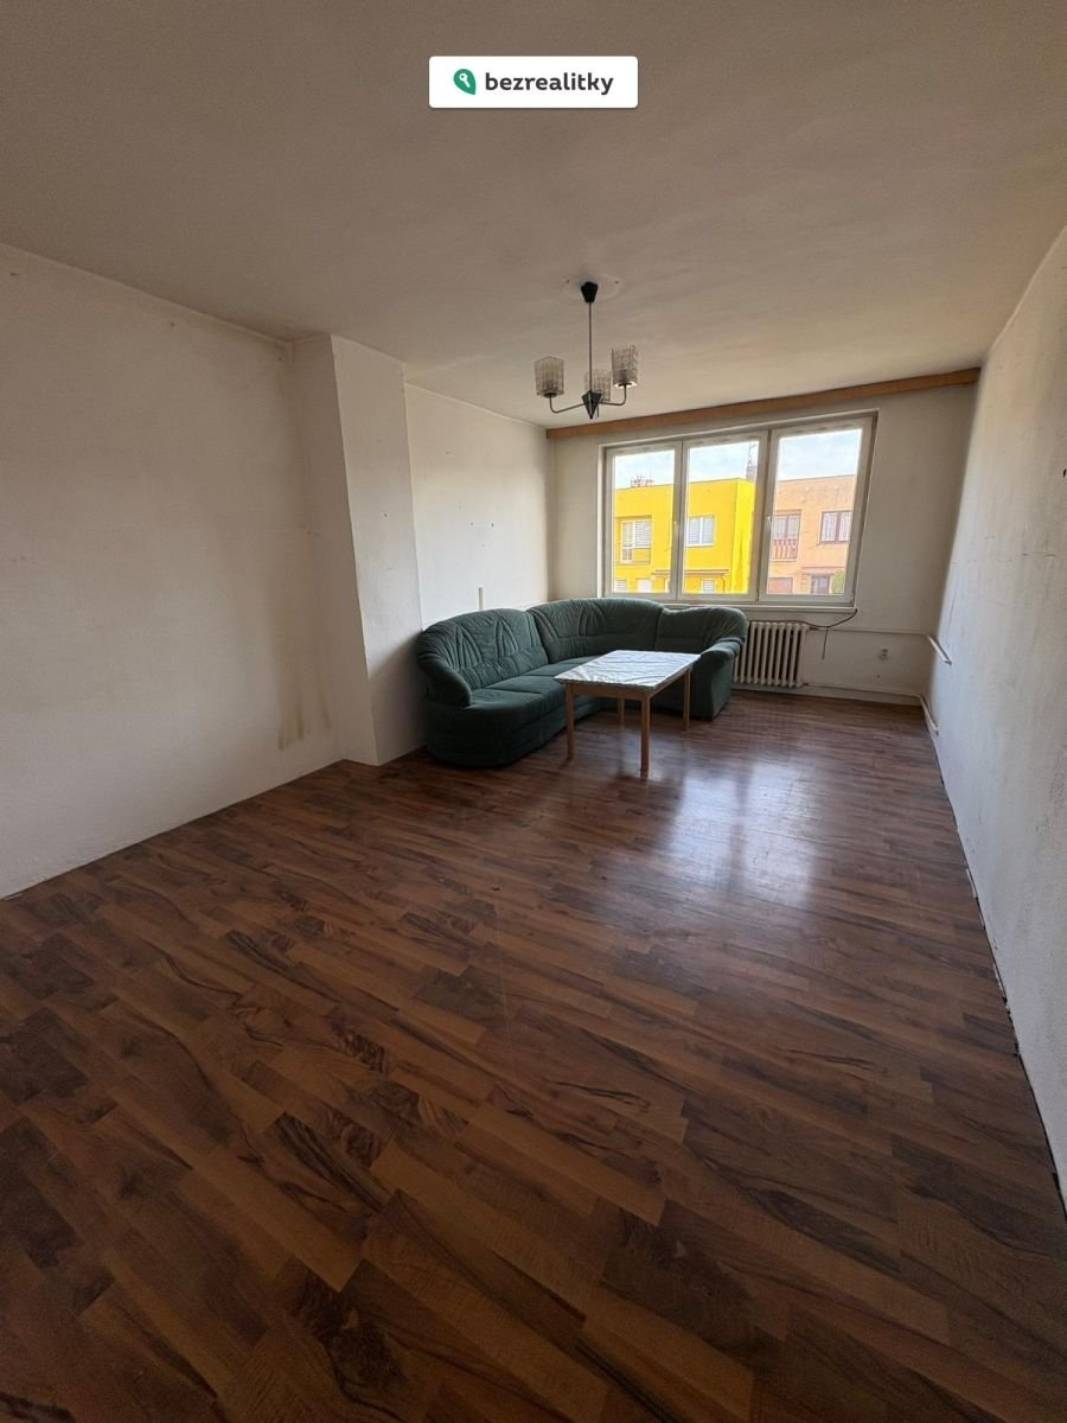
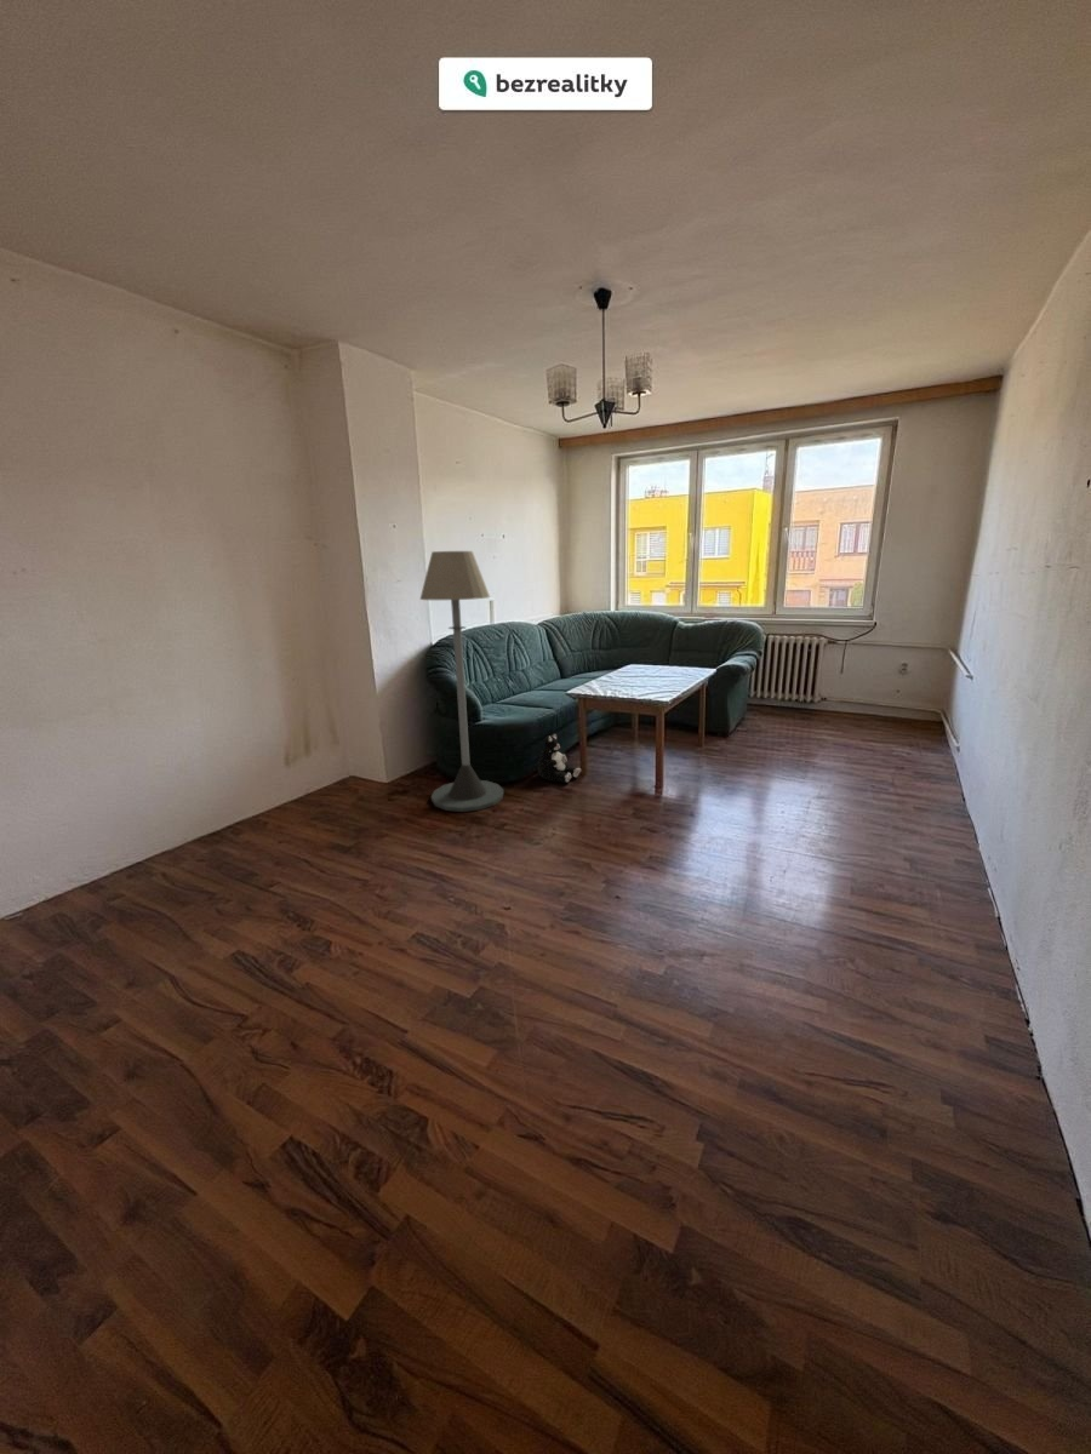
+ plush toy (556, 756)
+ floor lamp (459, 681)
